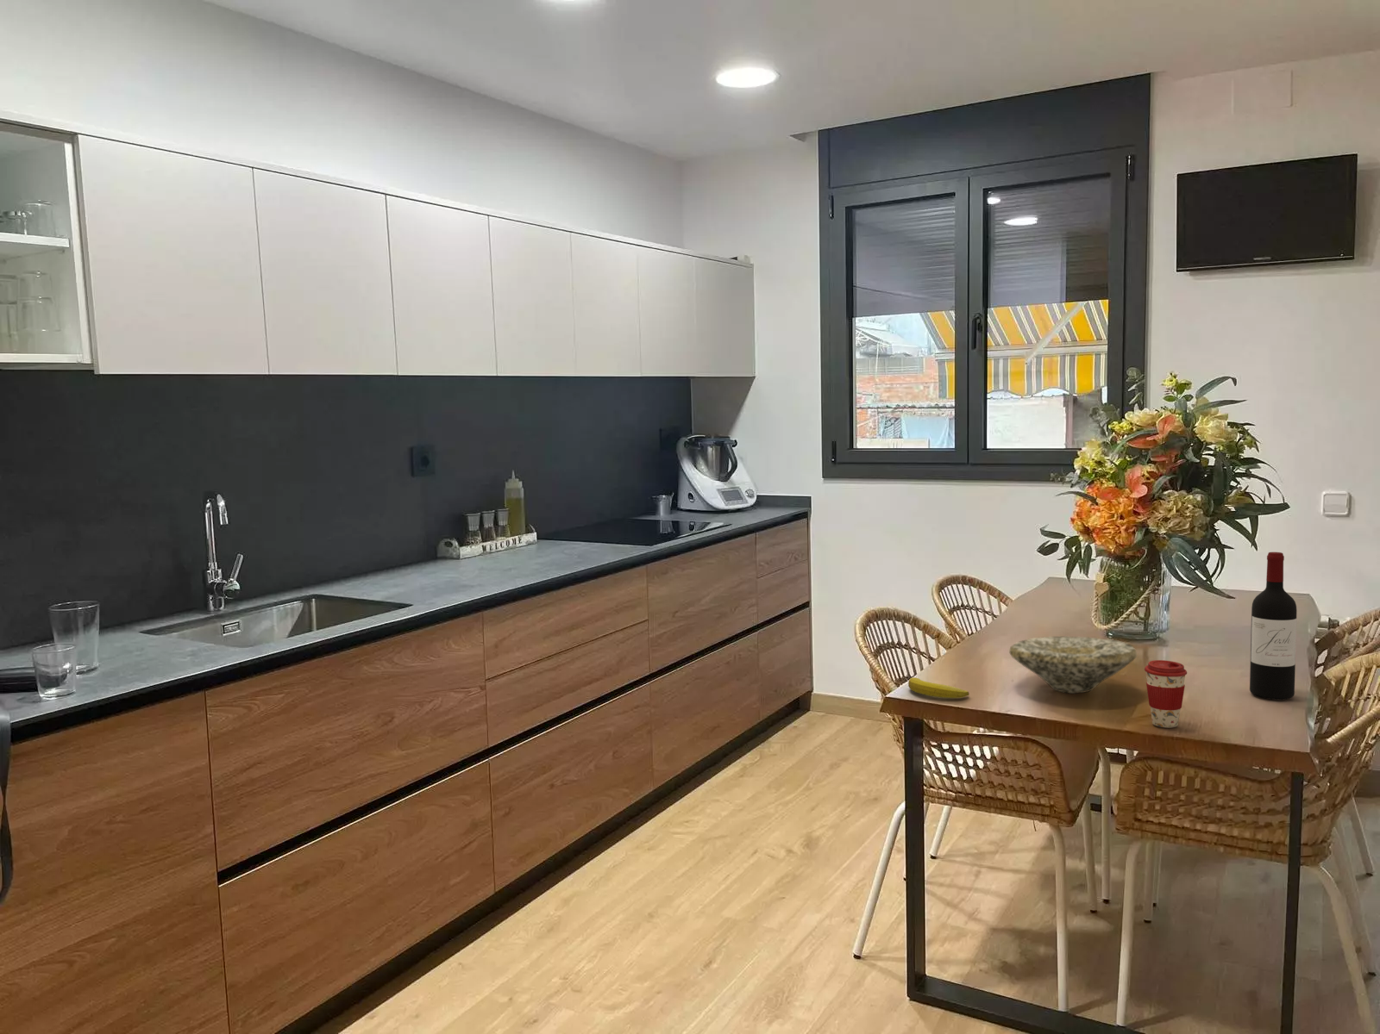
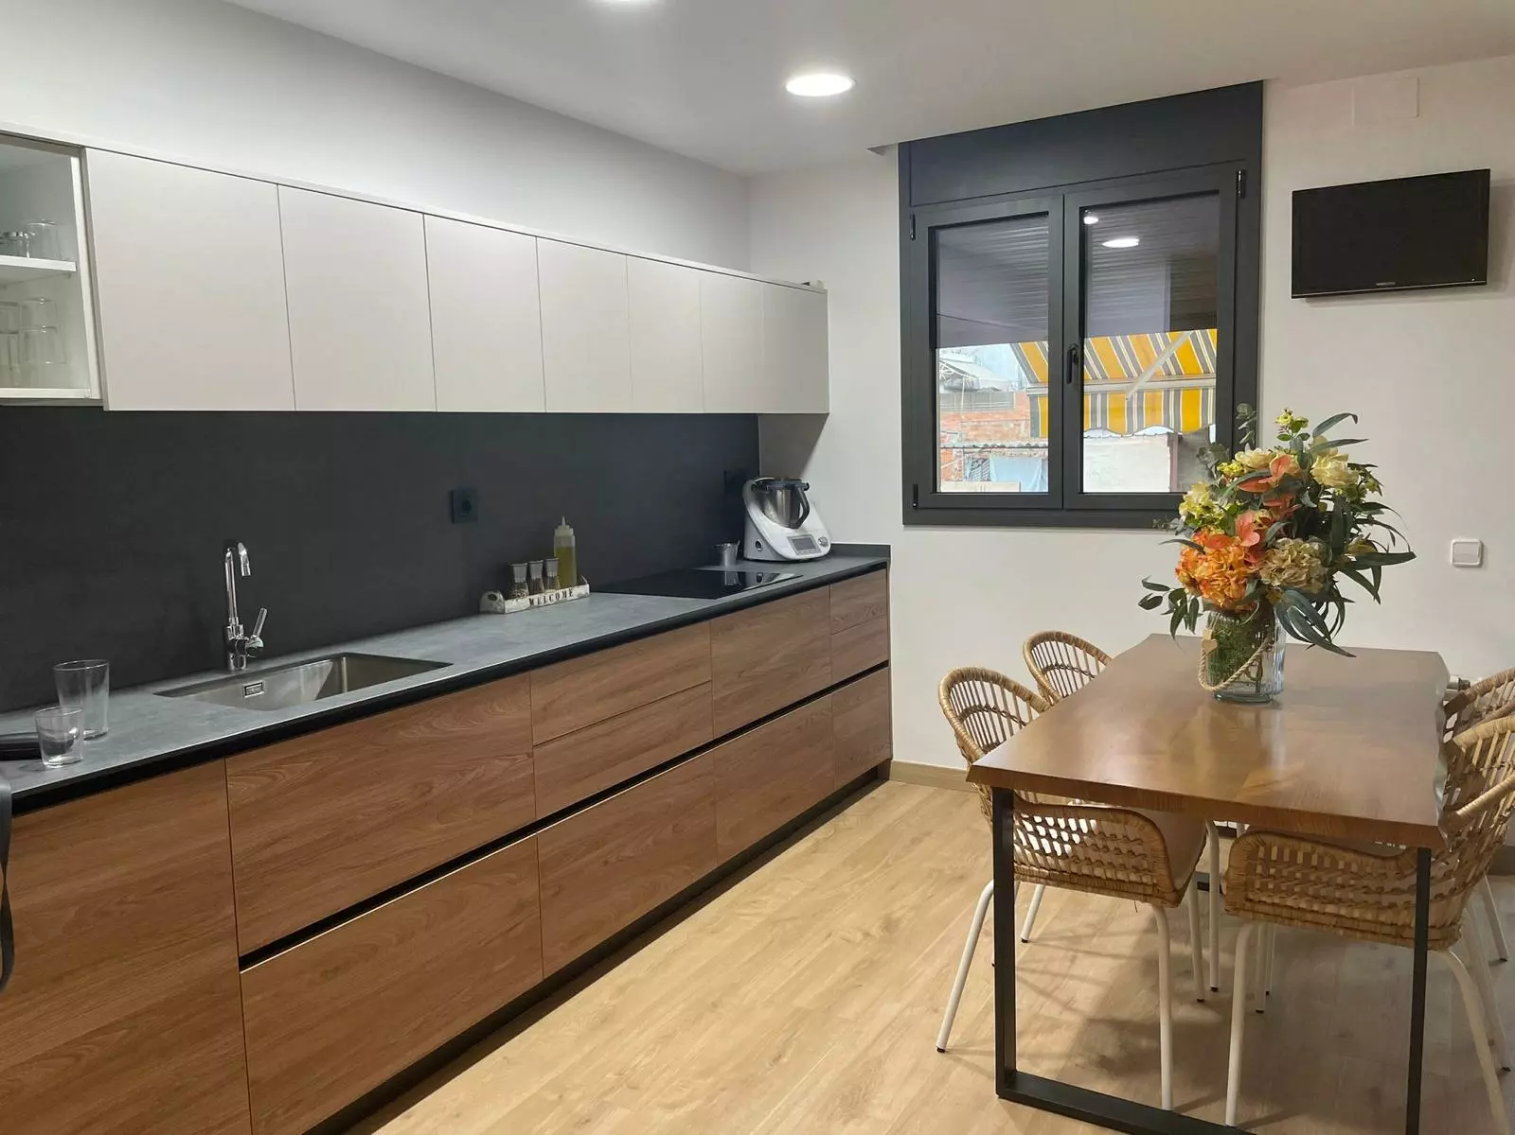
- banana (934, 688)
- wine bottle (1274, 623)
- coffee cup (1165, 694)
- bowl (1070, 666)
